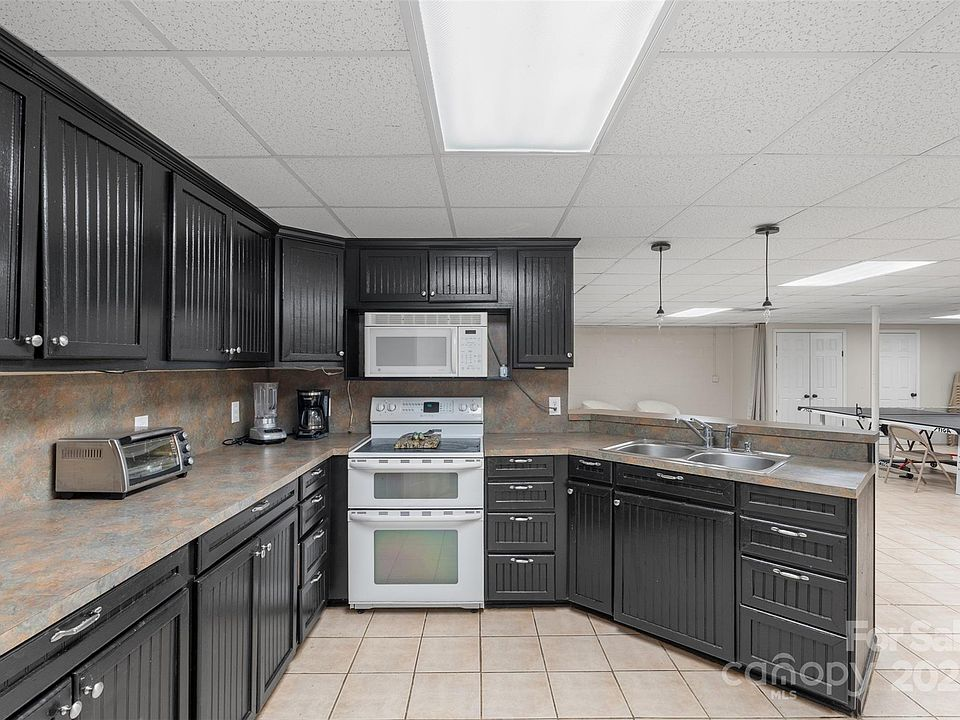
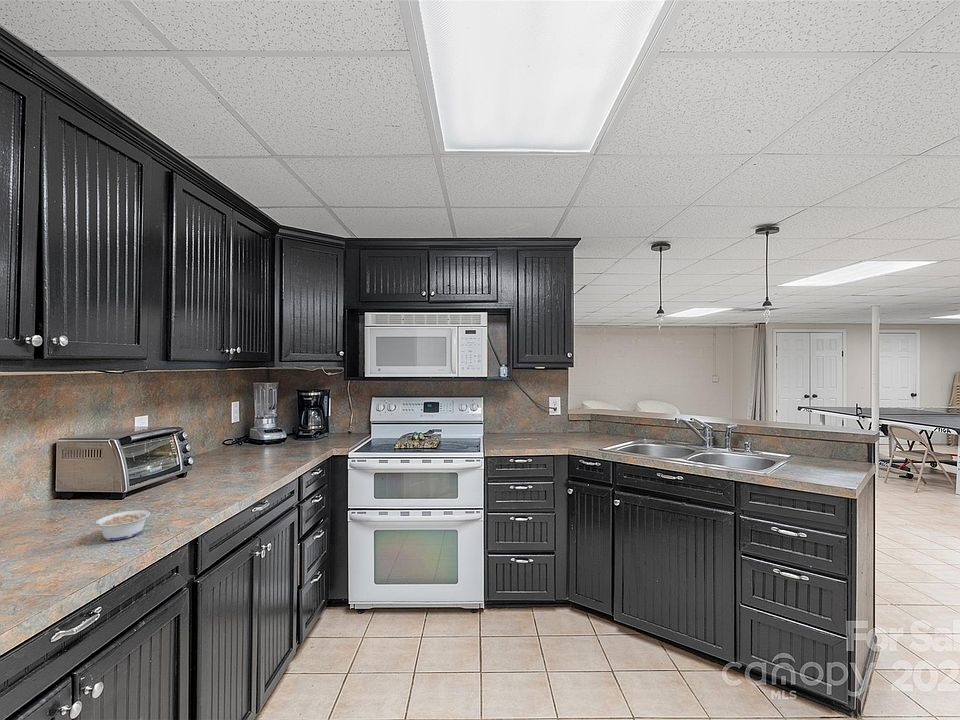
+ legume (122, 524)
